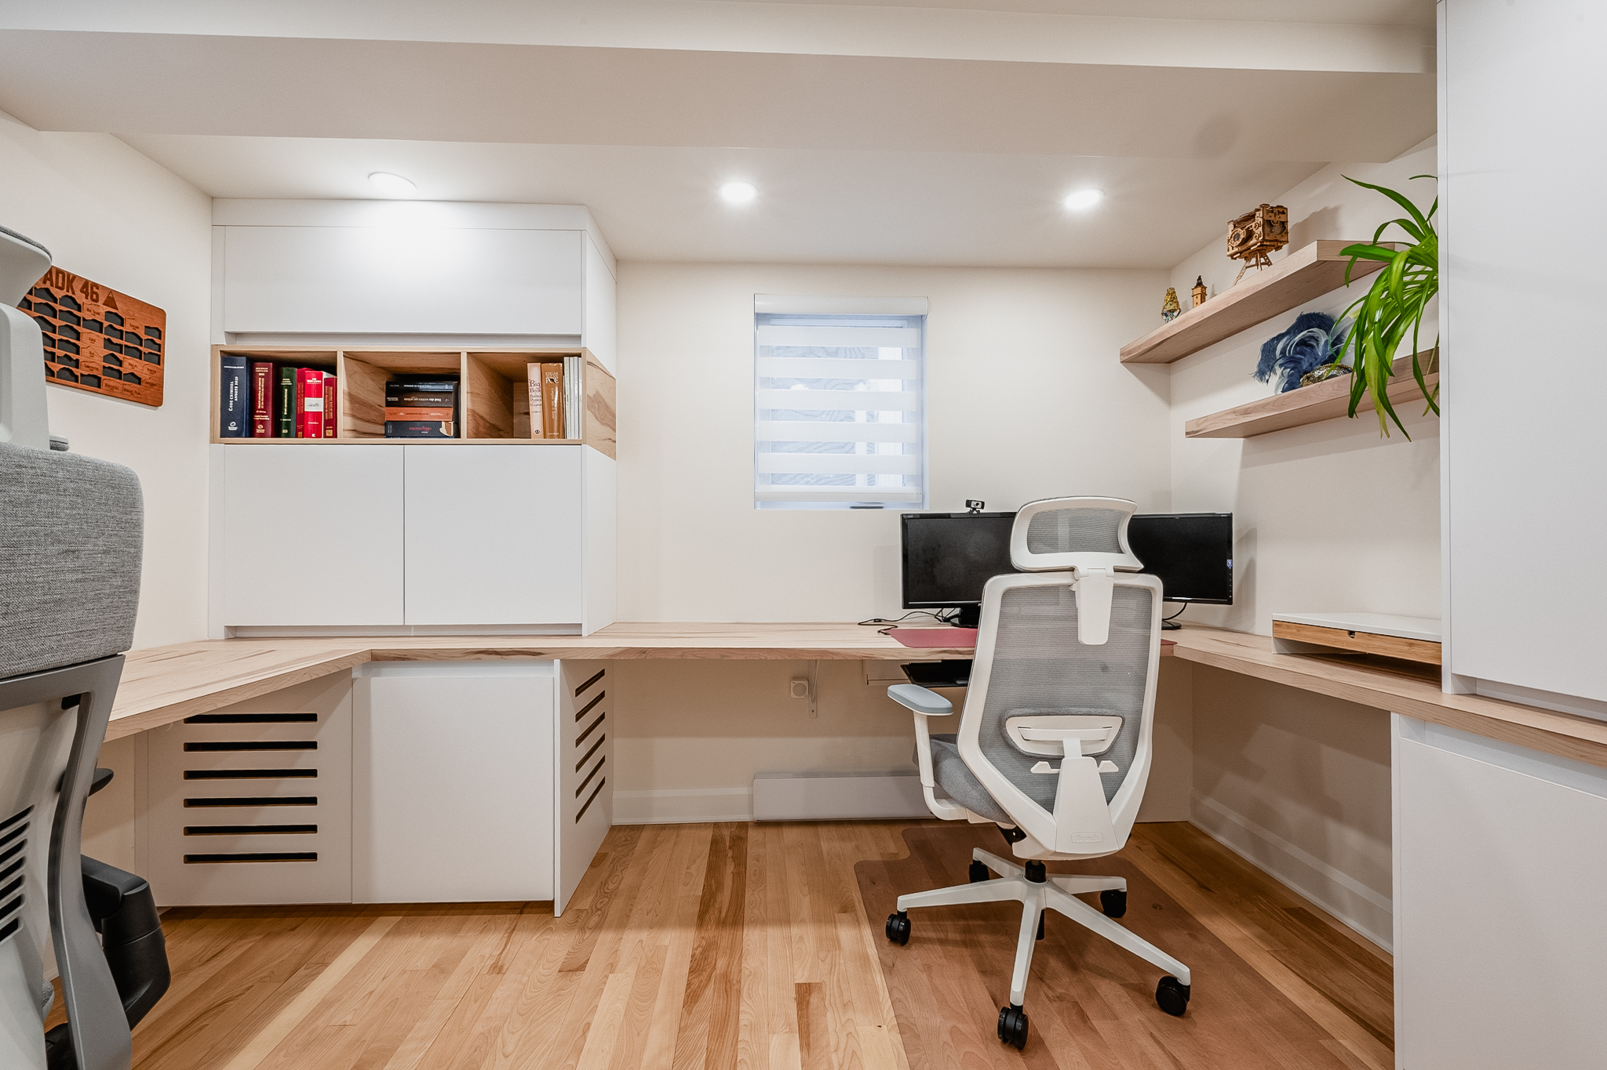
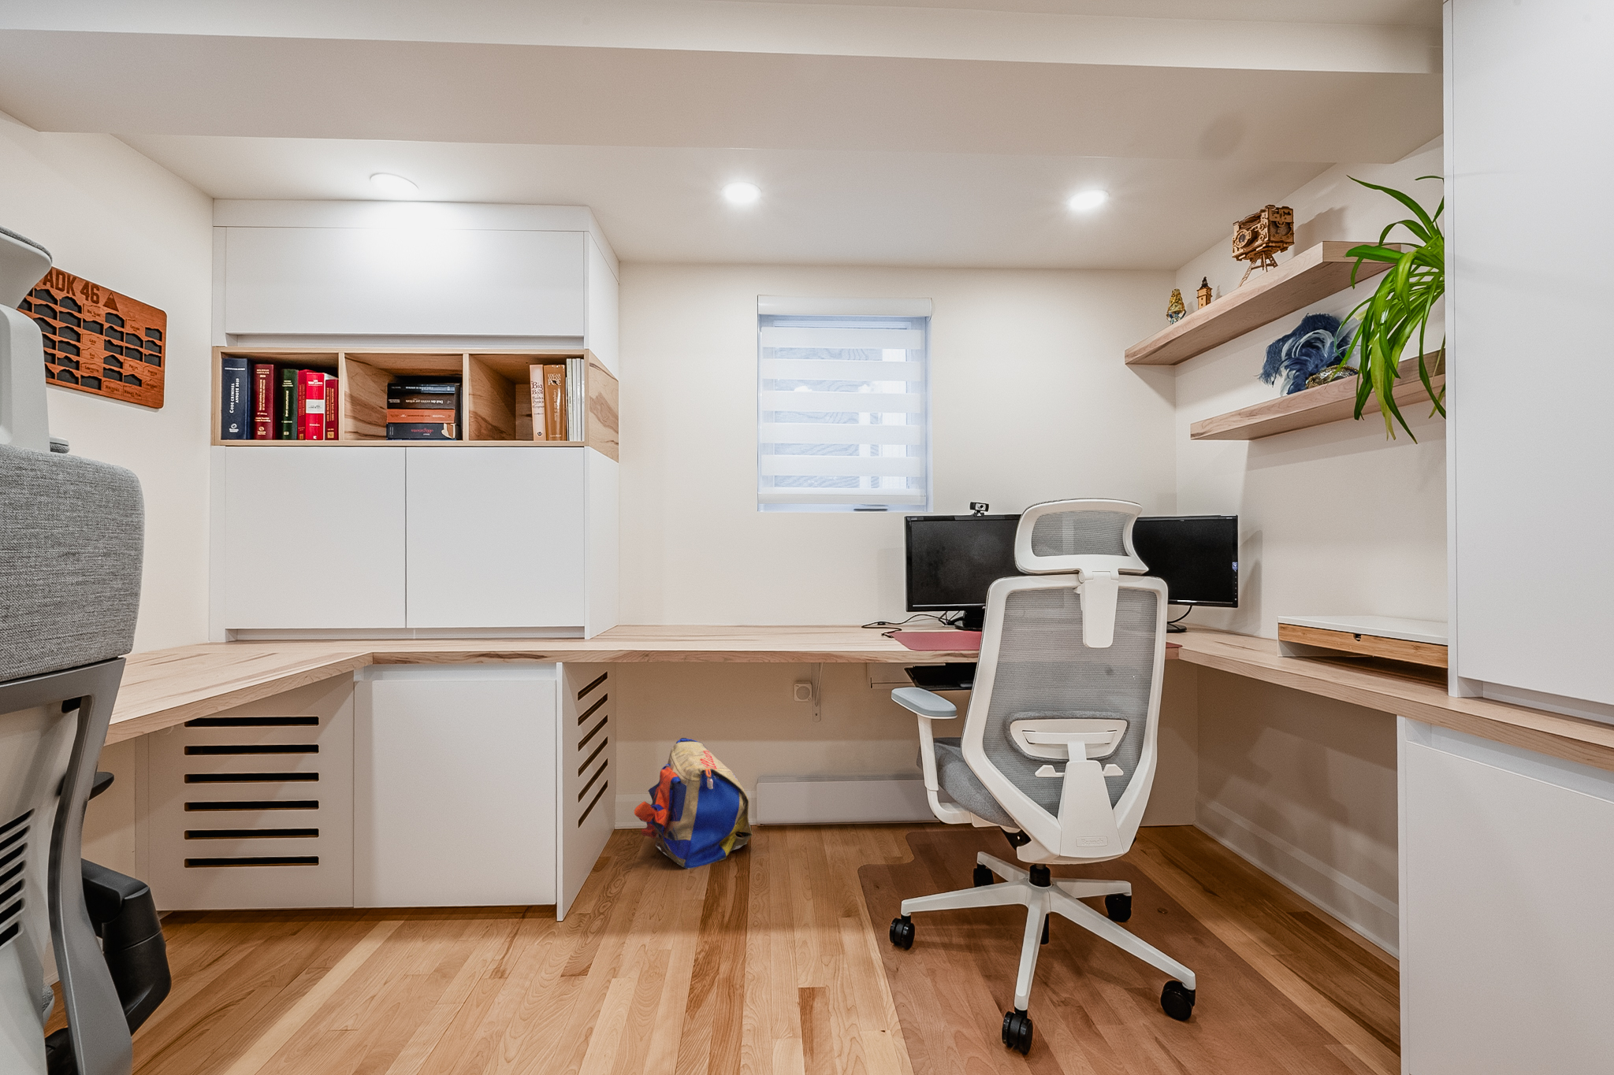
+ backpack (698, 799)
